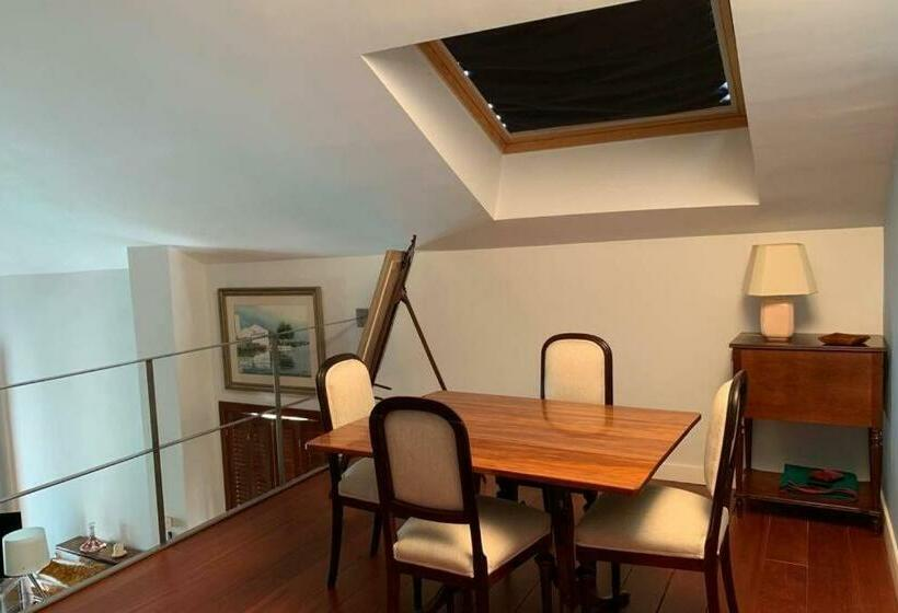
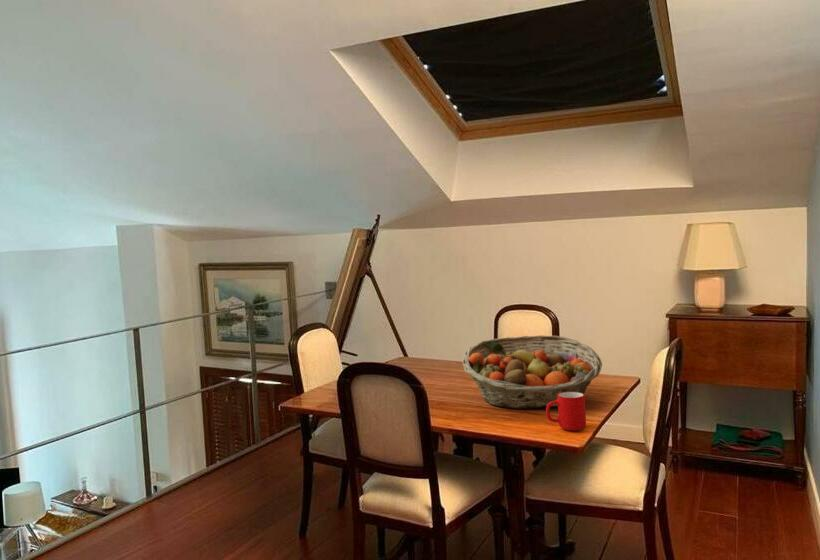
+ fruit basket (530, 370)
+ cup (565, 411)
